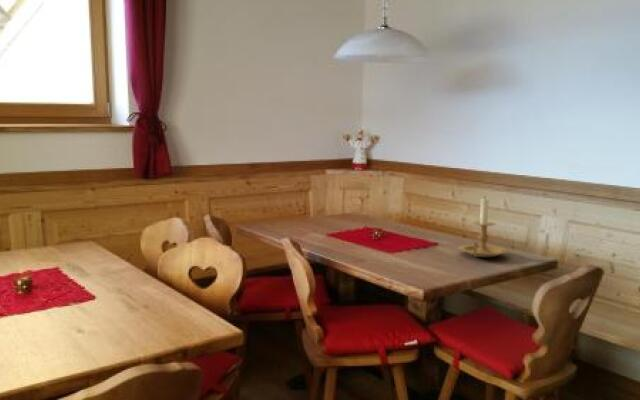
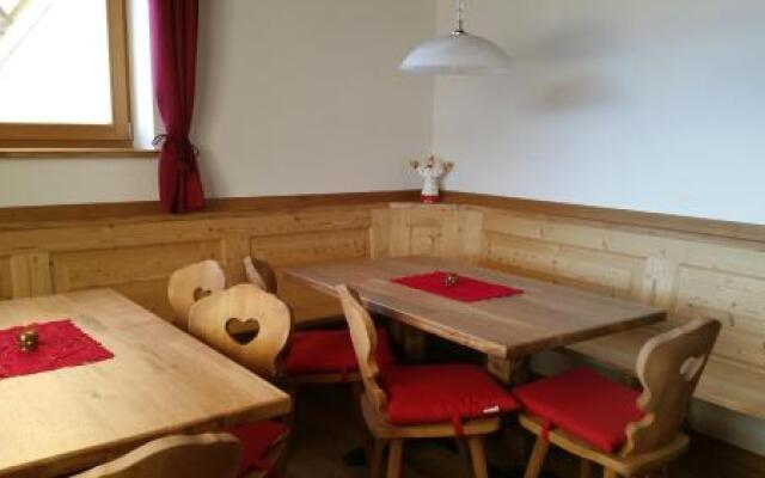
- candle holder (483, 225)
